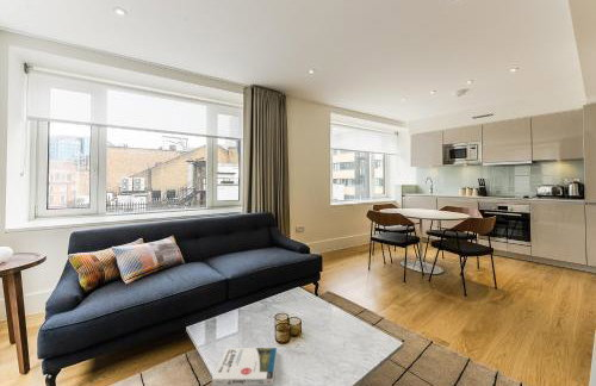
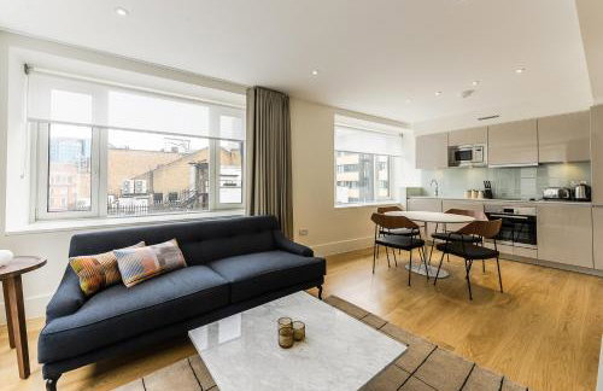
- book (247, 365)
